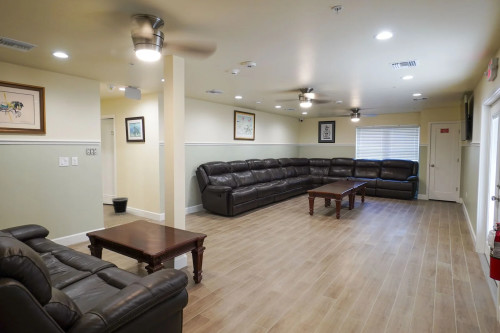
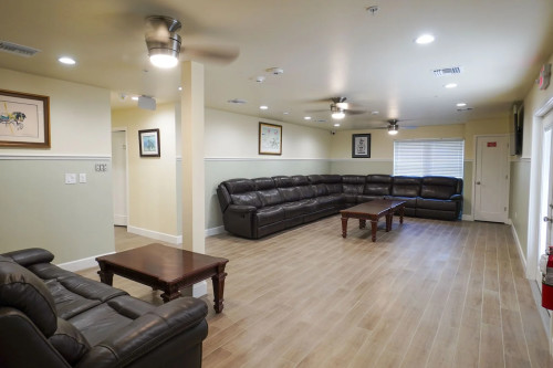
- wastebasket (120, 206)
